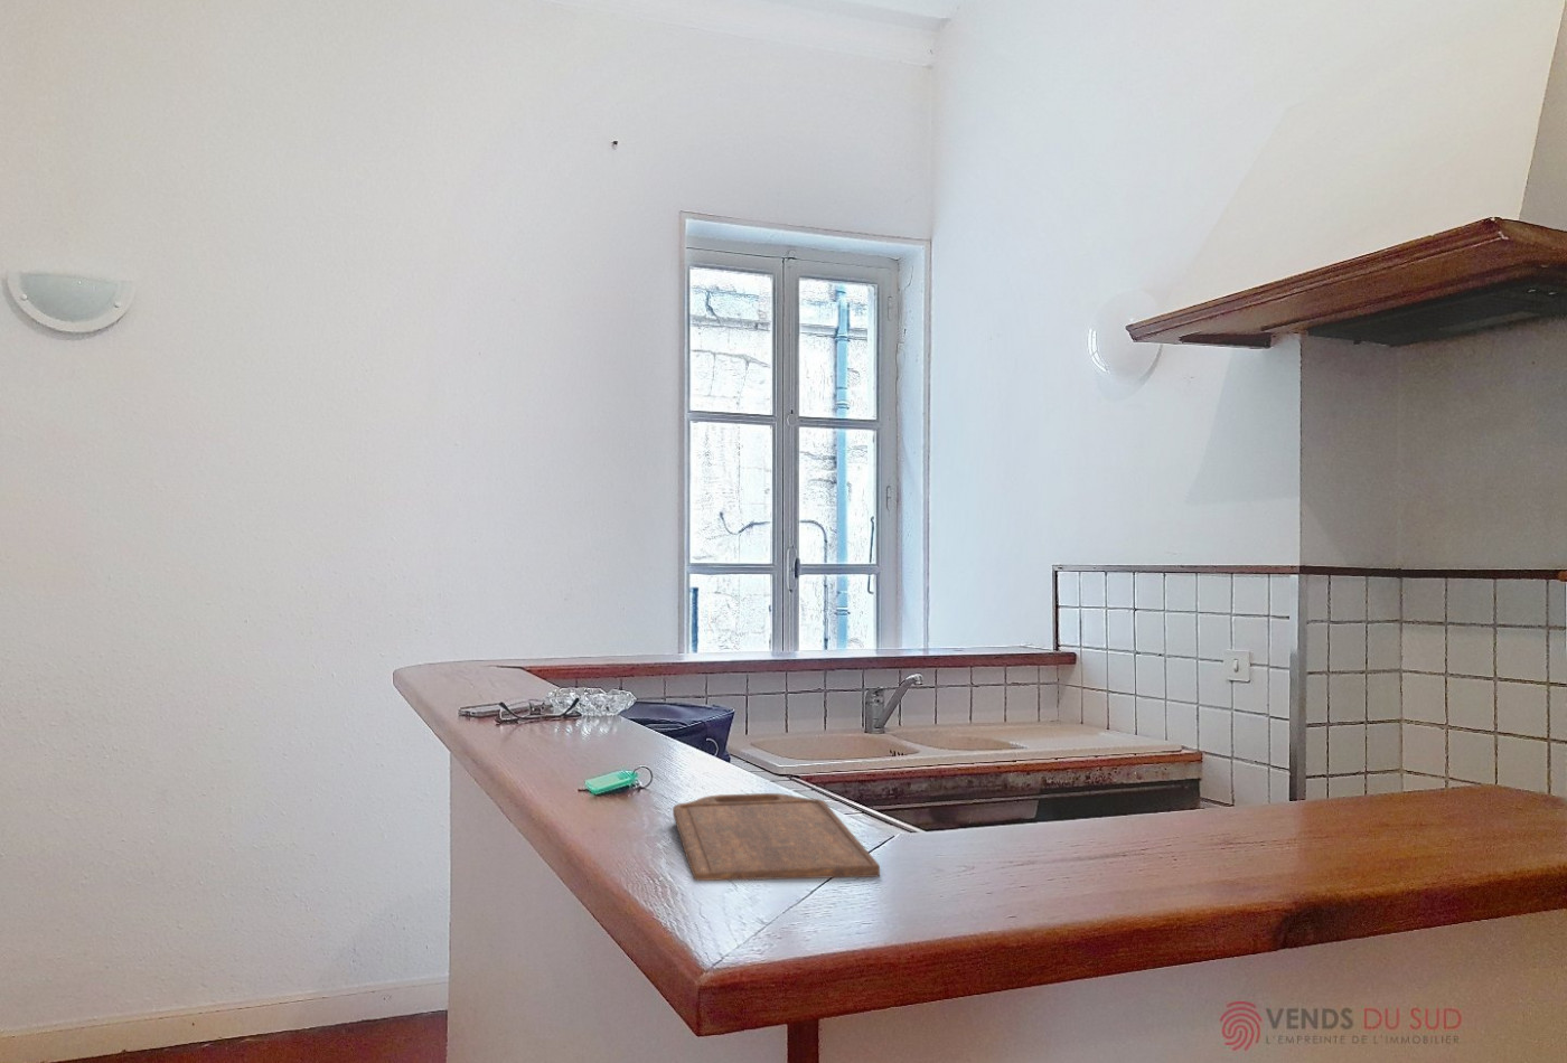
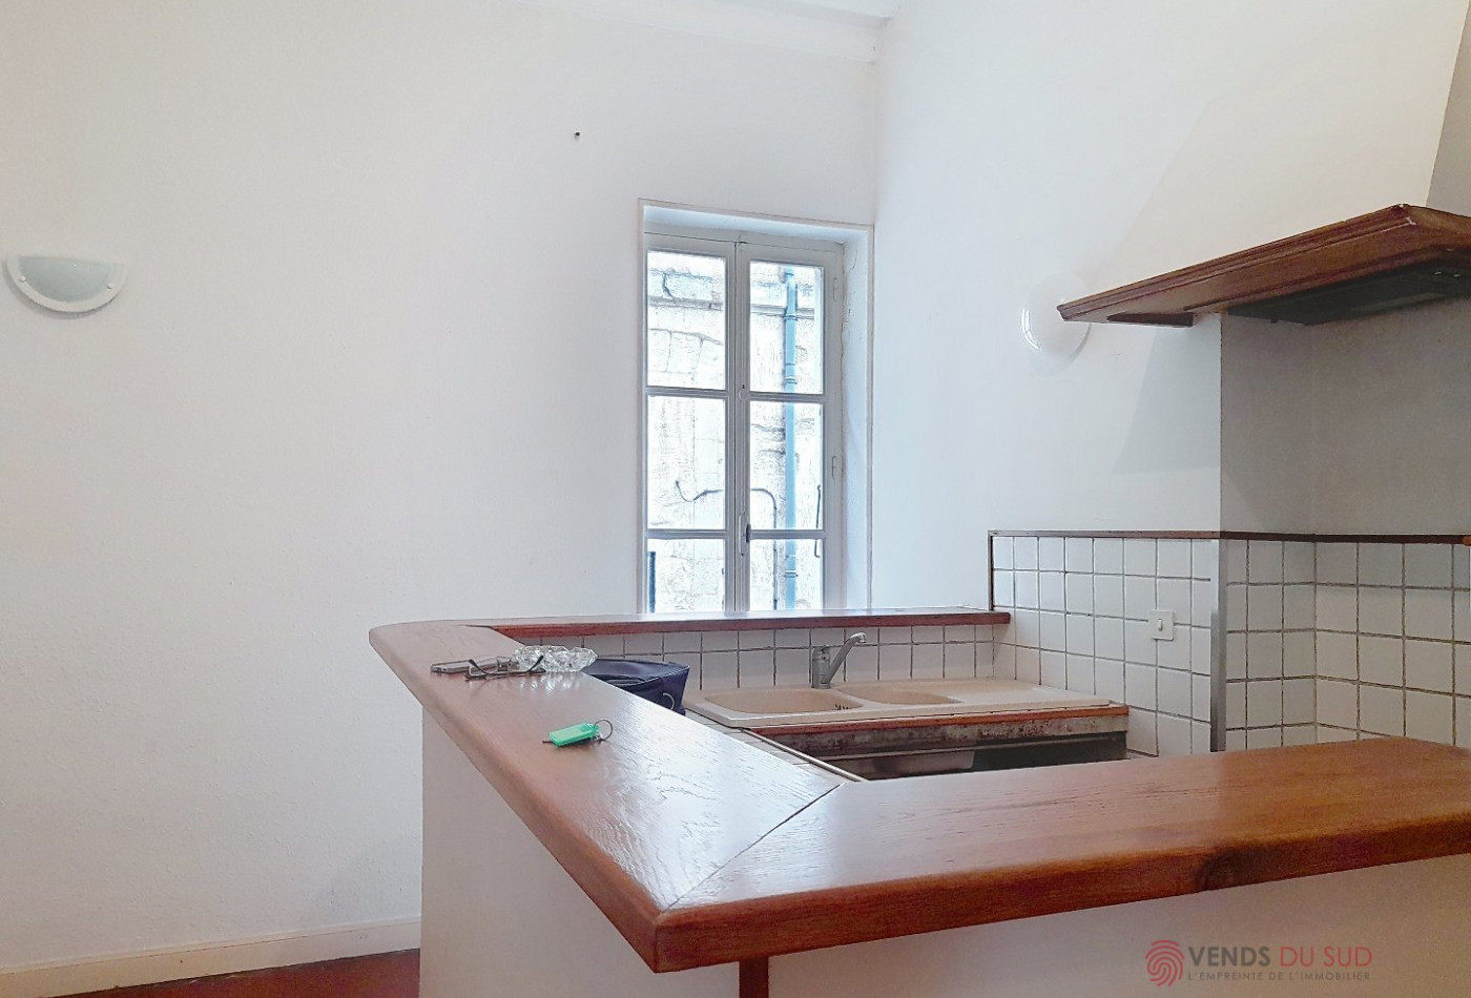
- cutting board (764, 833)
